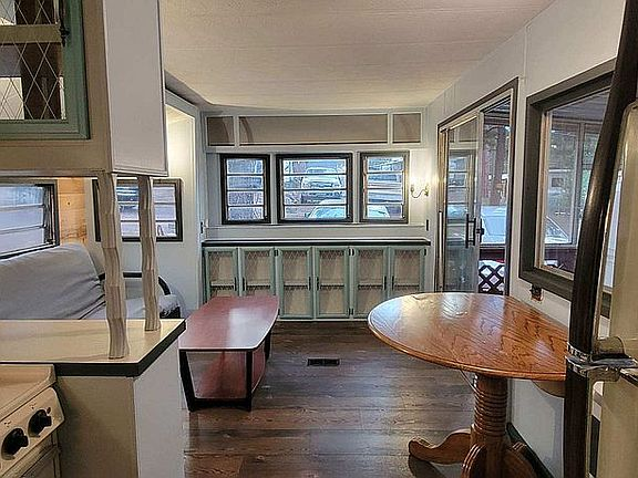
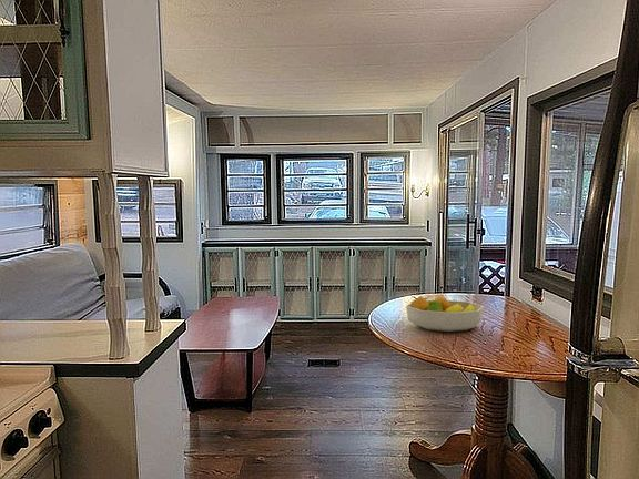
+ fruit bowl (444, 310)
